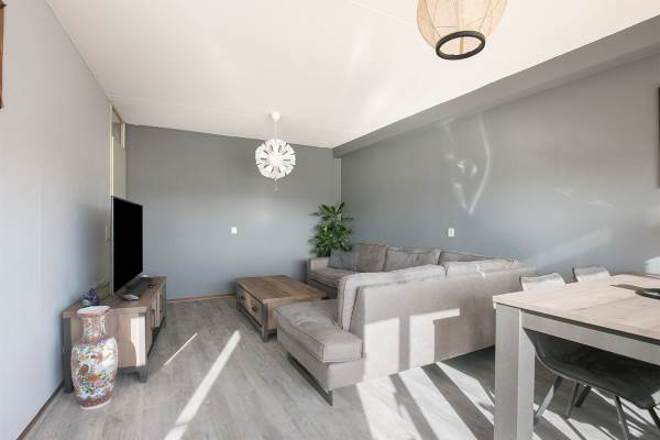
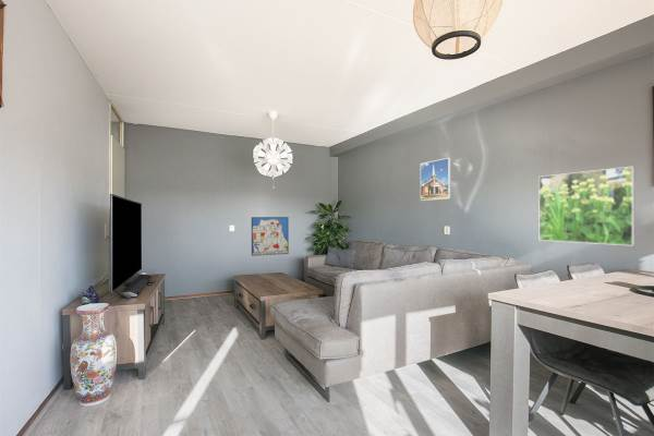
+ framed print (434, 180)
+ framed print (581, 207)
+ wall art (270, 235)
